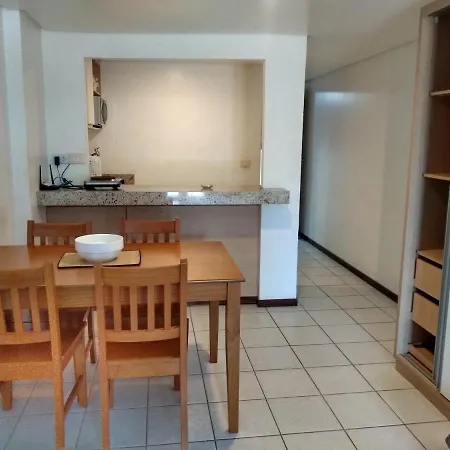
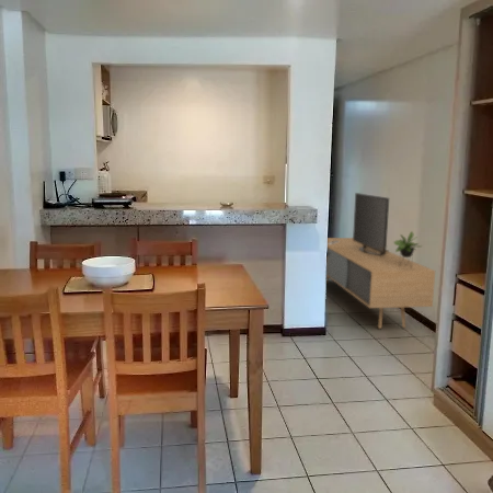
+ media console (364, 250)
